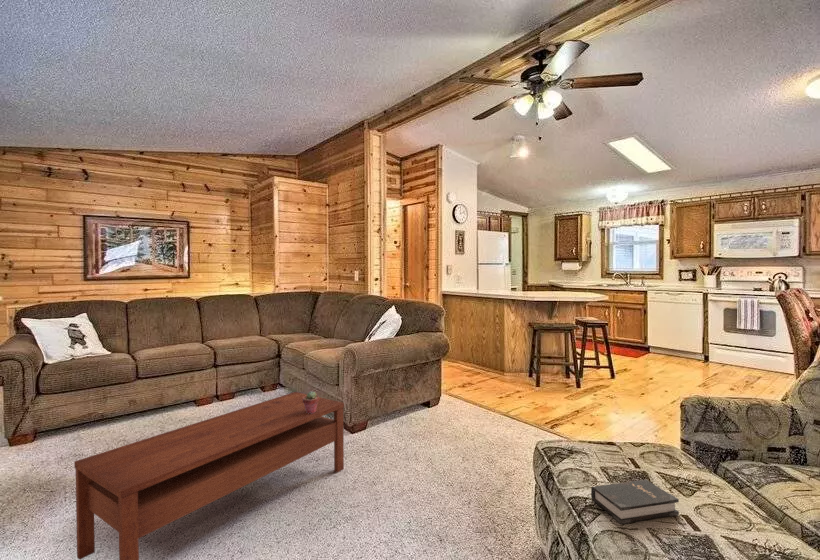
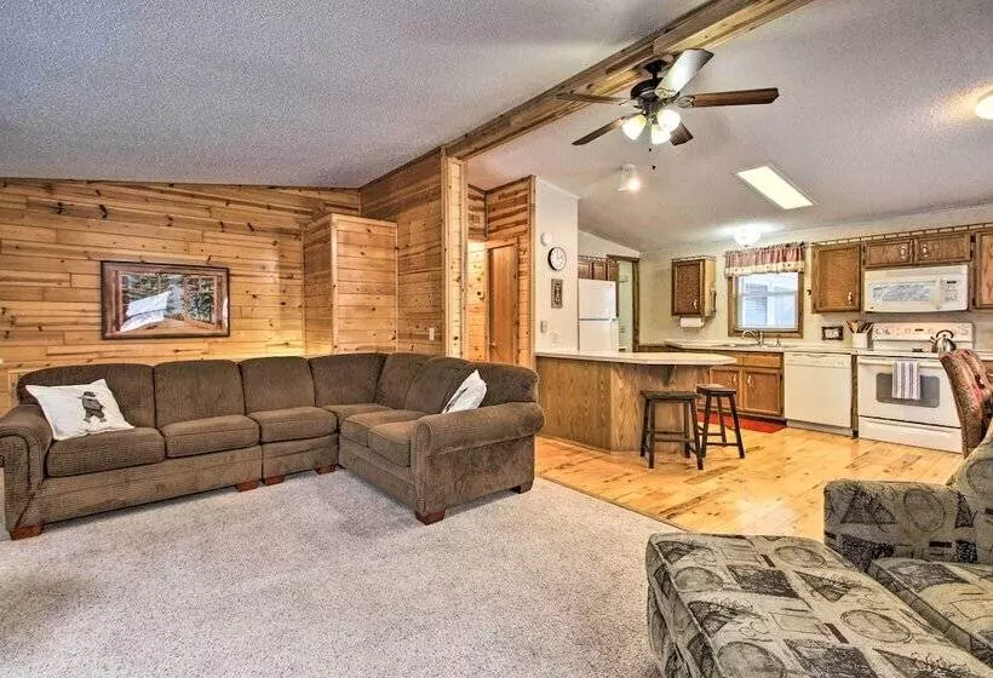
- hardback book (633, 499)
- coffee table (234, 466)
- potted succulent (310, 401)
